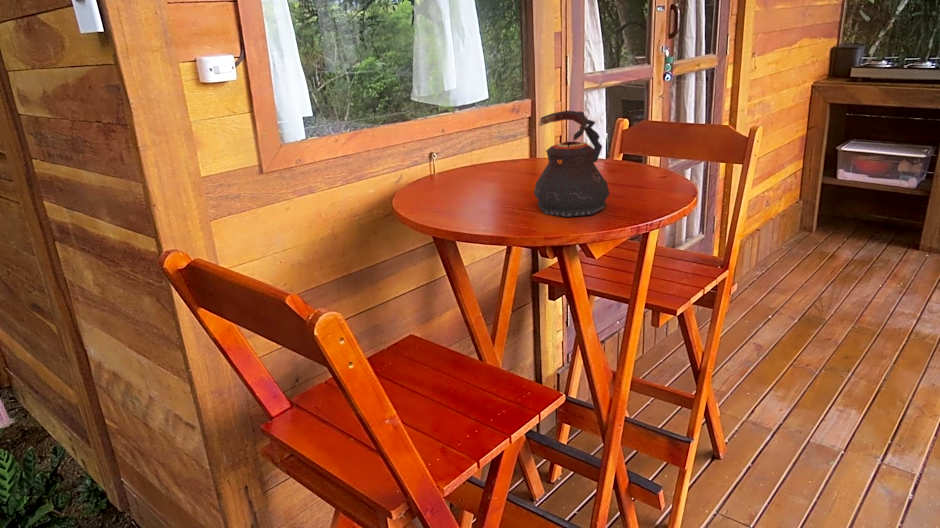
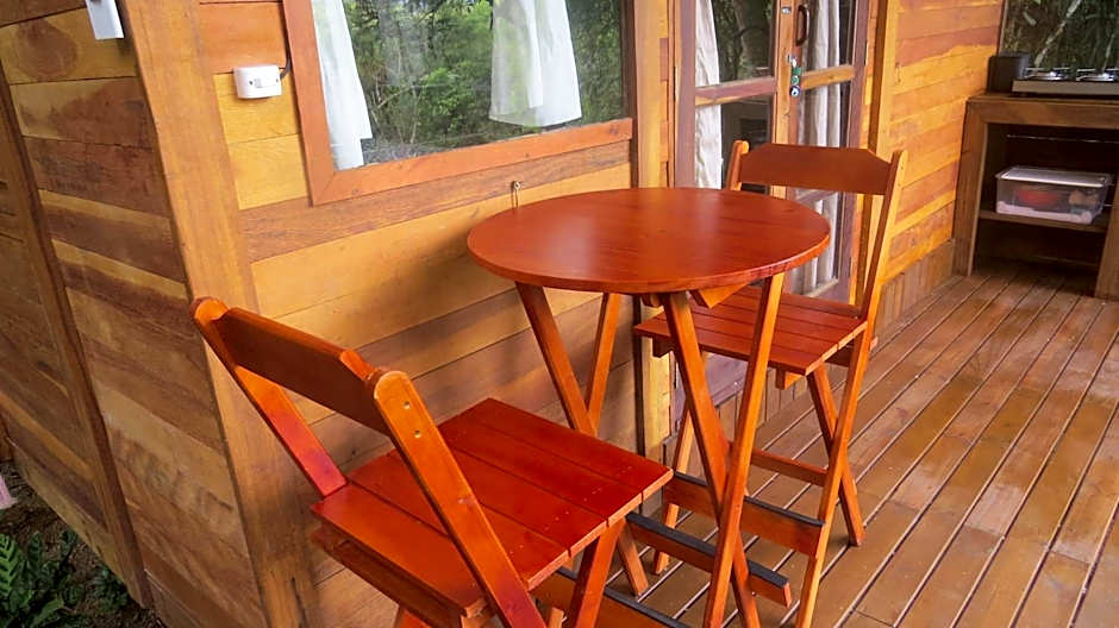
- teapot (572, 160)
